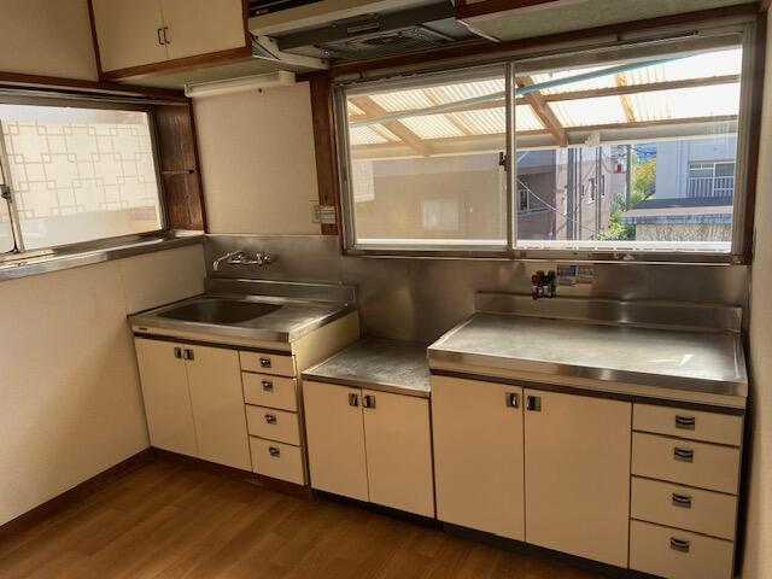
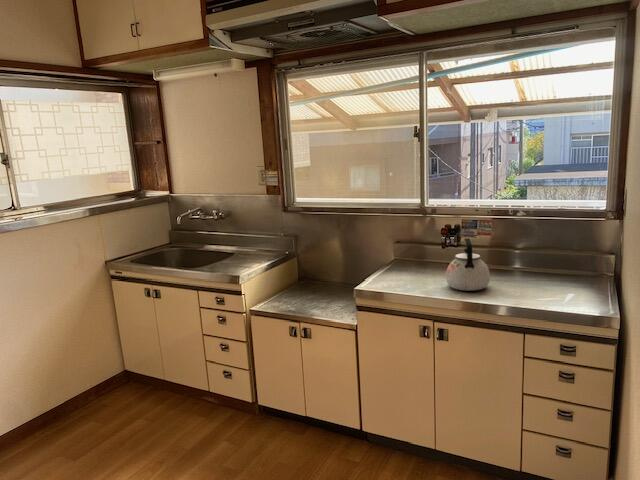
+ kettle (467, 263)
